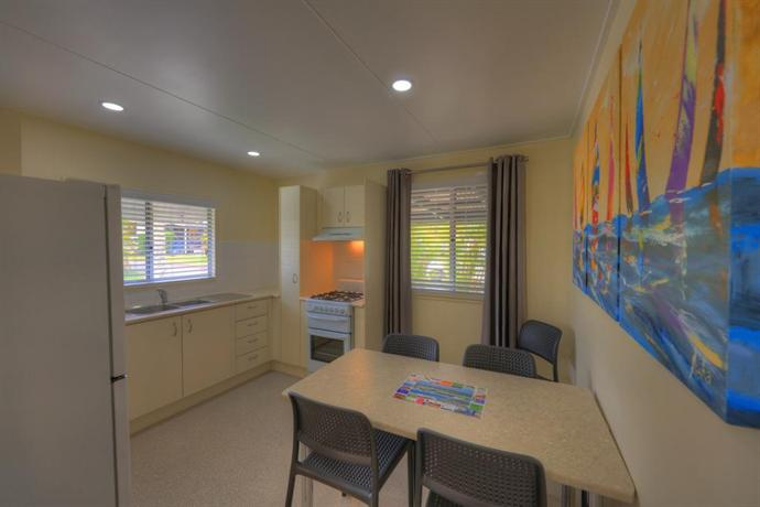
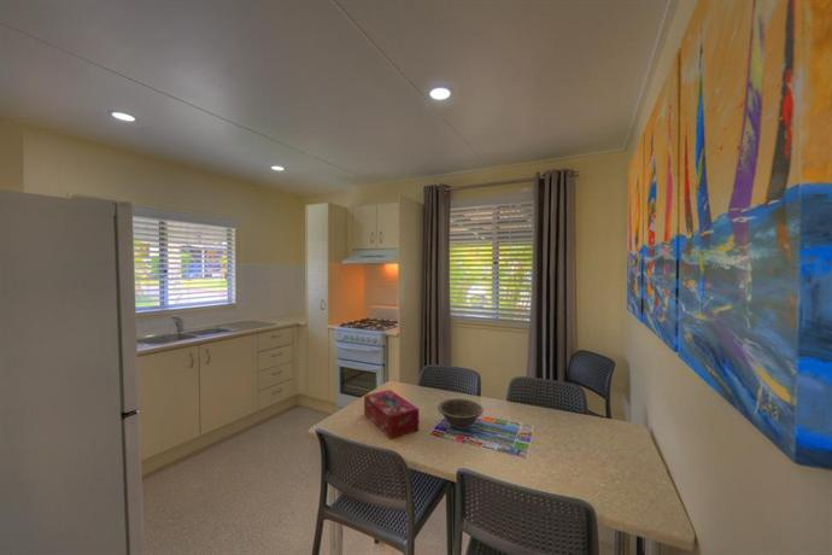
+ tissue box (389, 411)
+ decorative bowl (459, 415)
